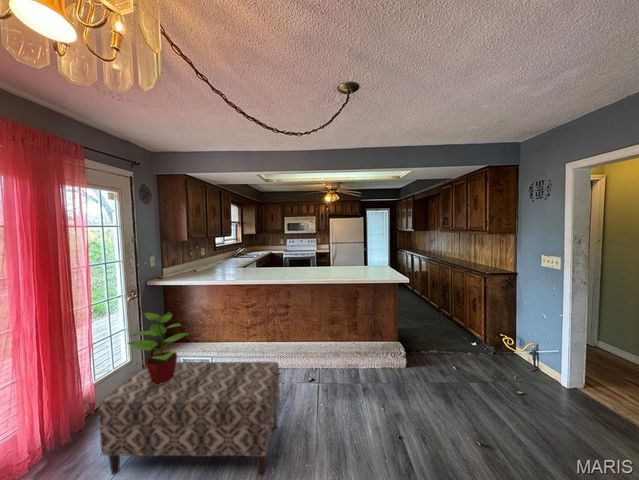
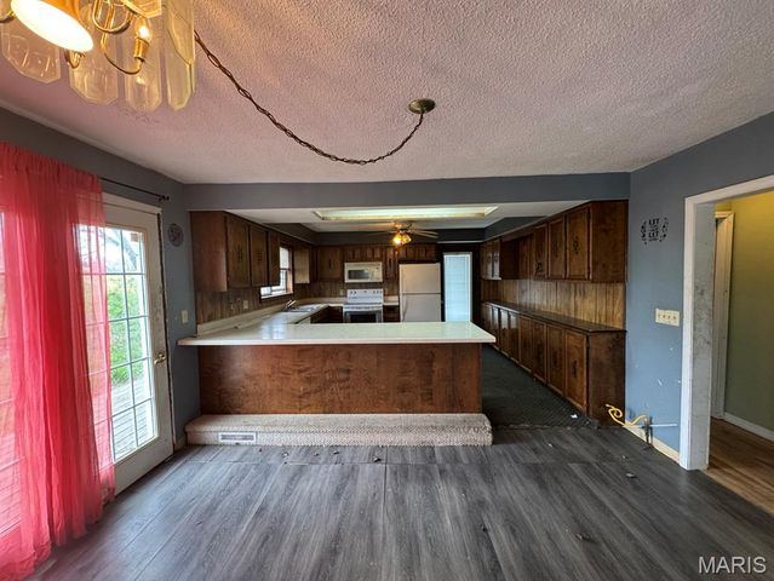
- potted plant (157, 344)
- bench (201, 413)
